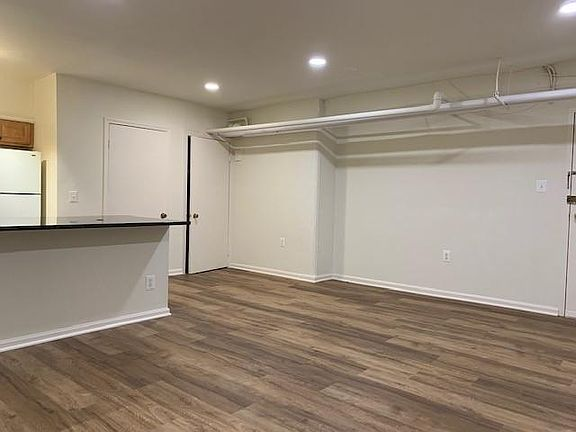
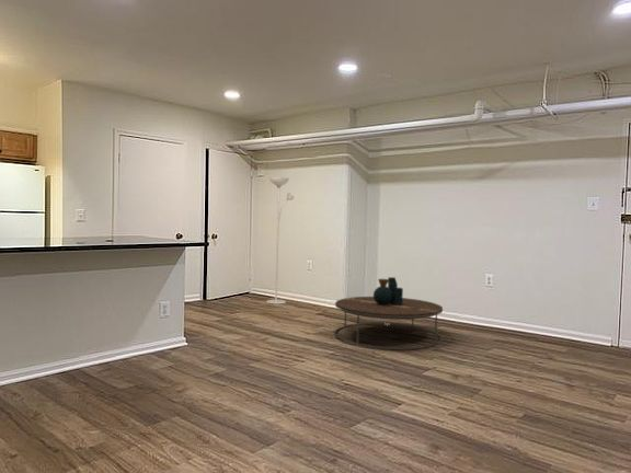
+ floor lamp (277, 240)
+ coffee table (388, 307)
